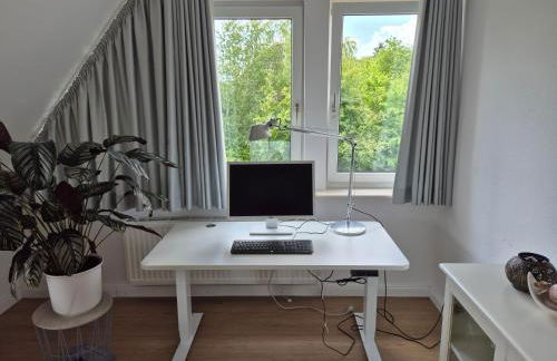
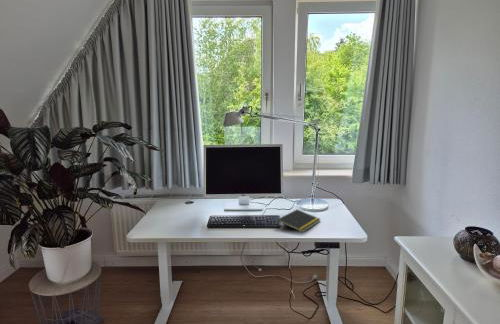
+ notepad (299, 220)
